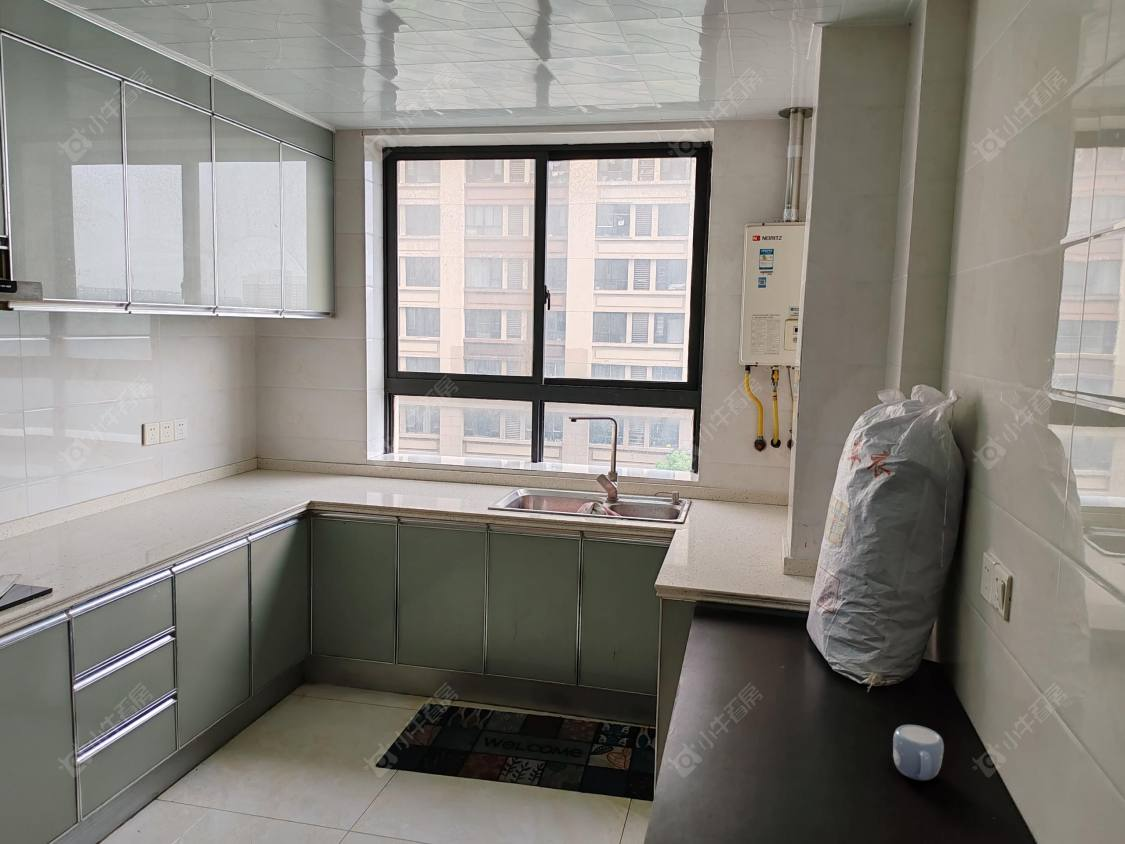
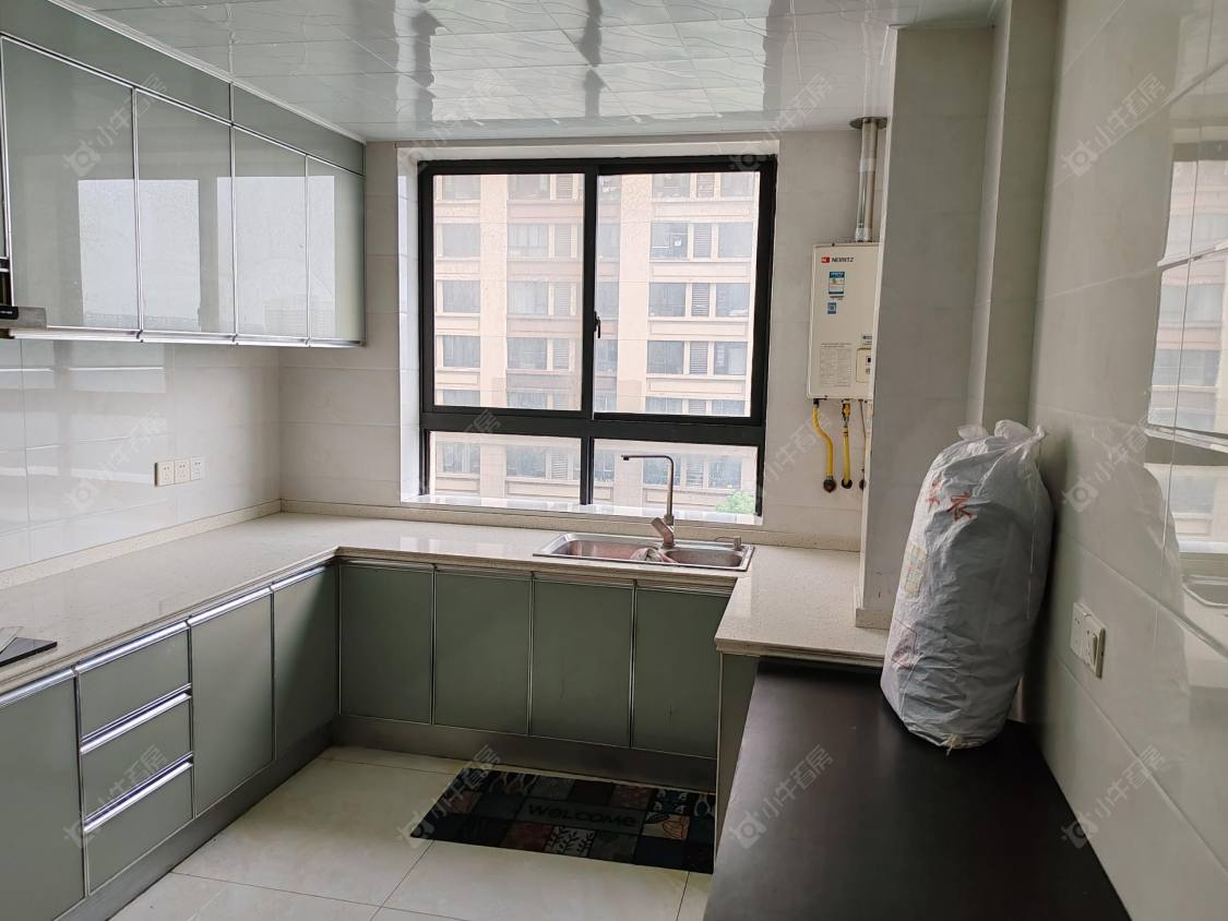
- mug (919, 758)
